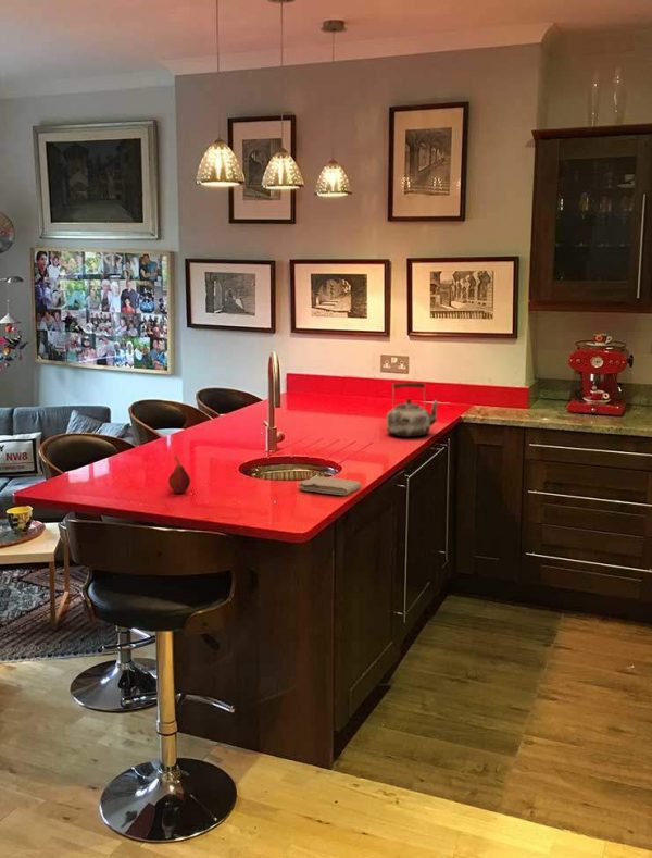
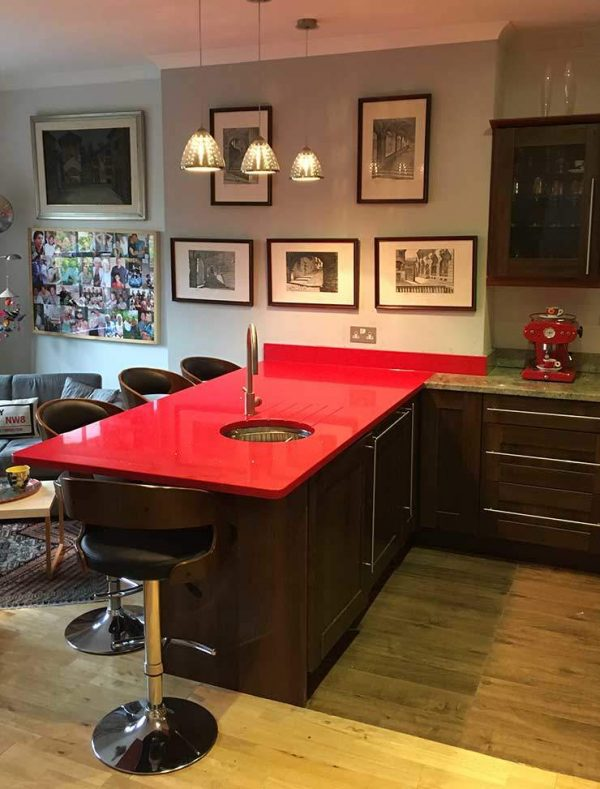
- washcloth (329, 484)
- kettle (414, 408)
- fruit (179, 473)
